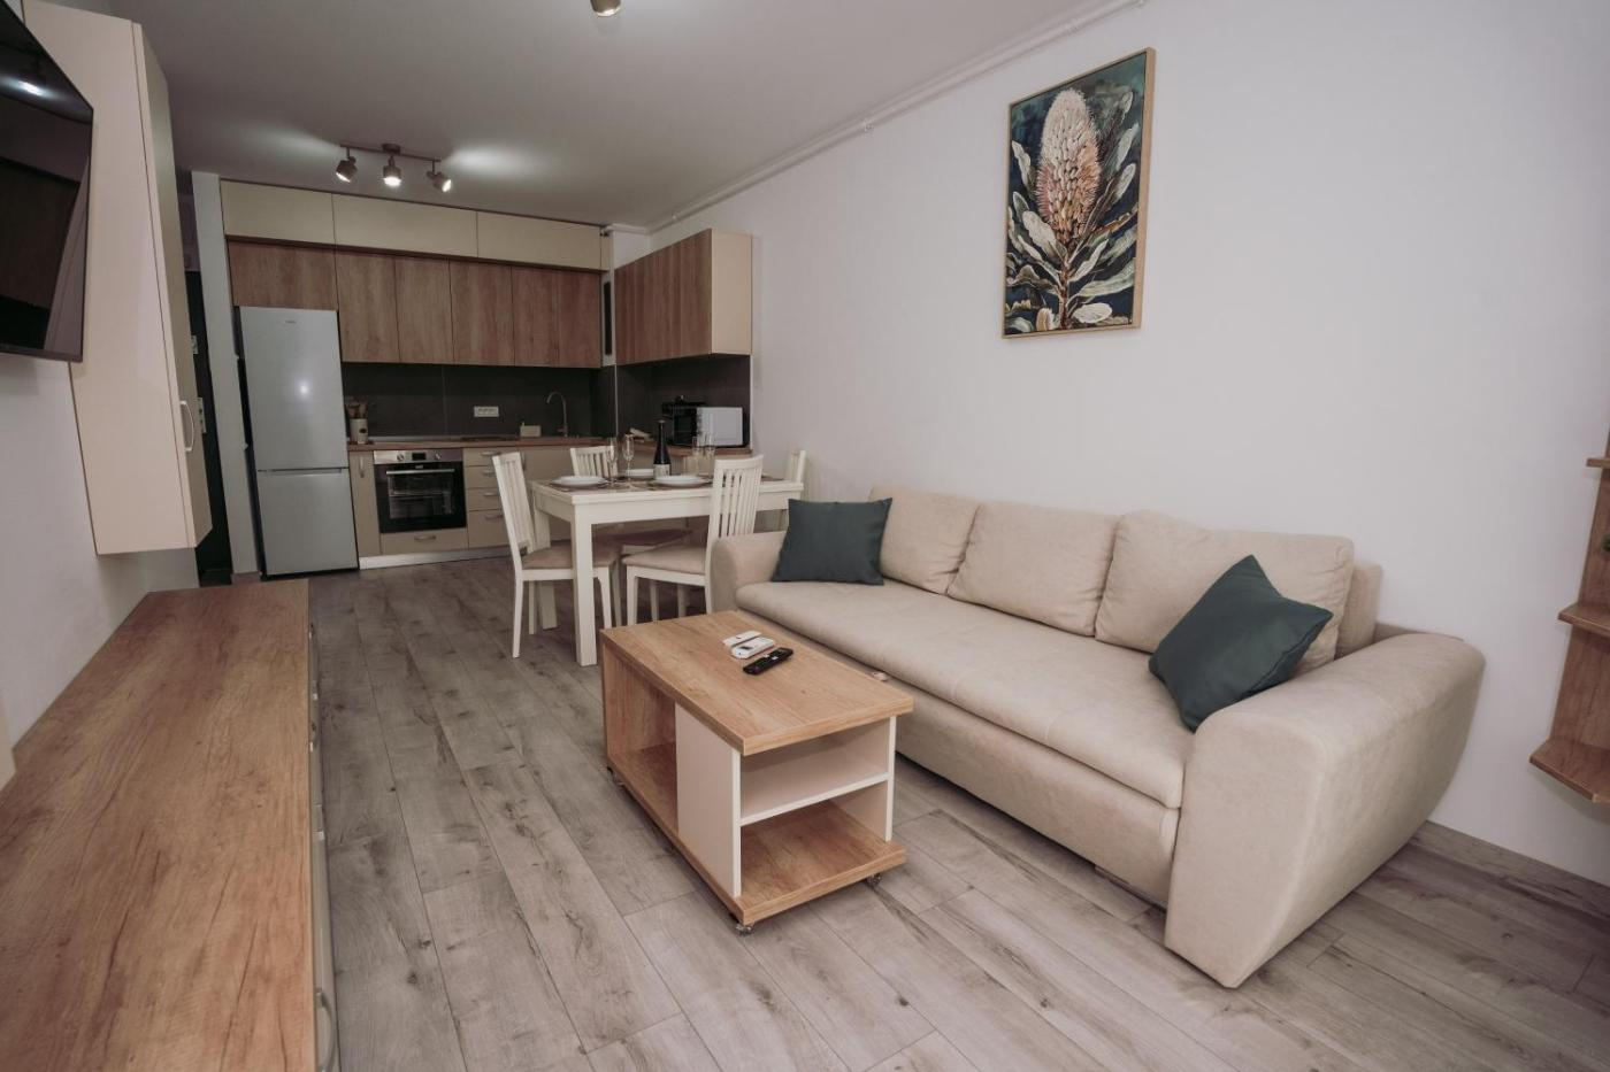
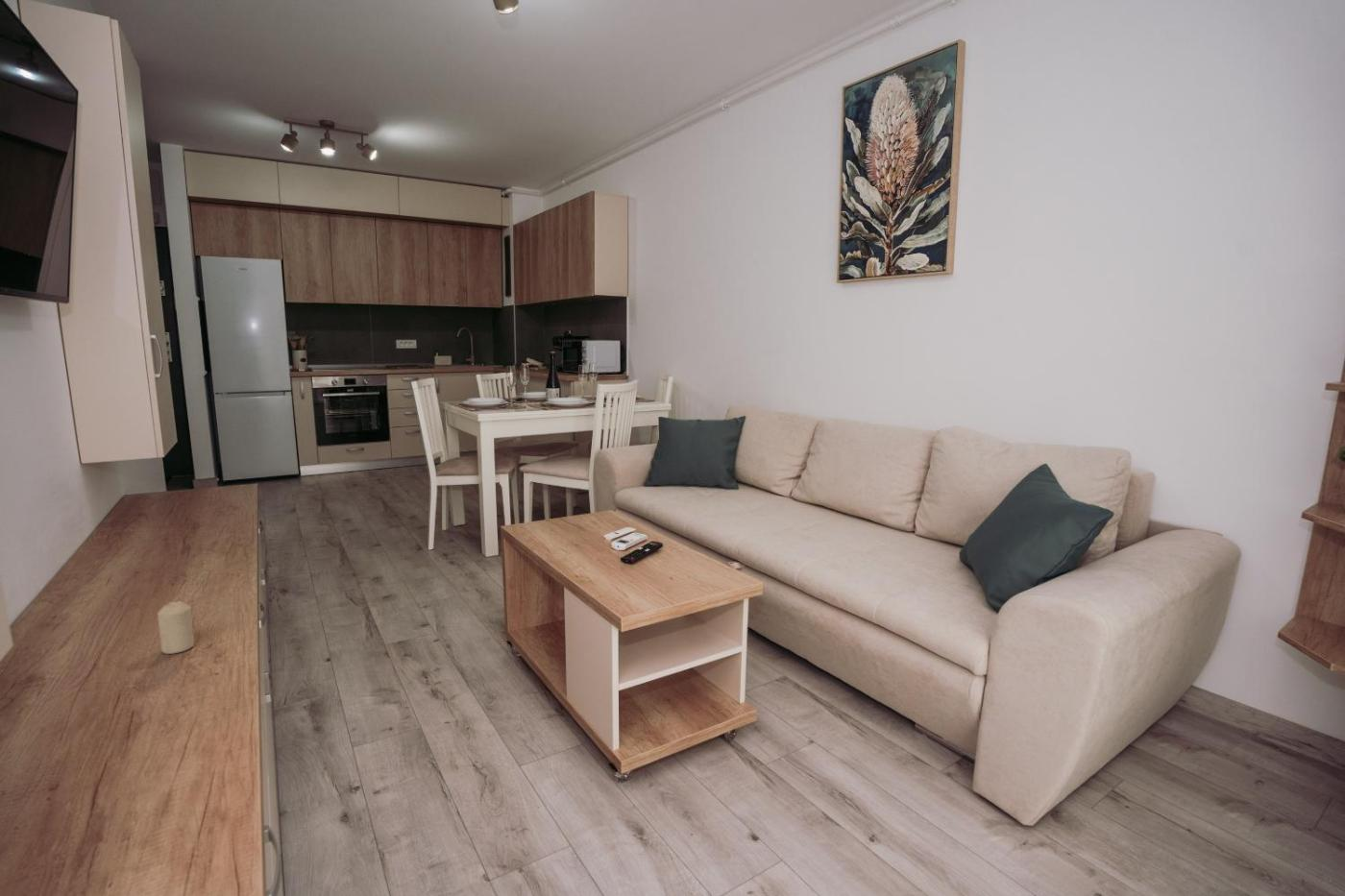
+ candle (175, 625)
